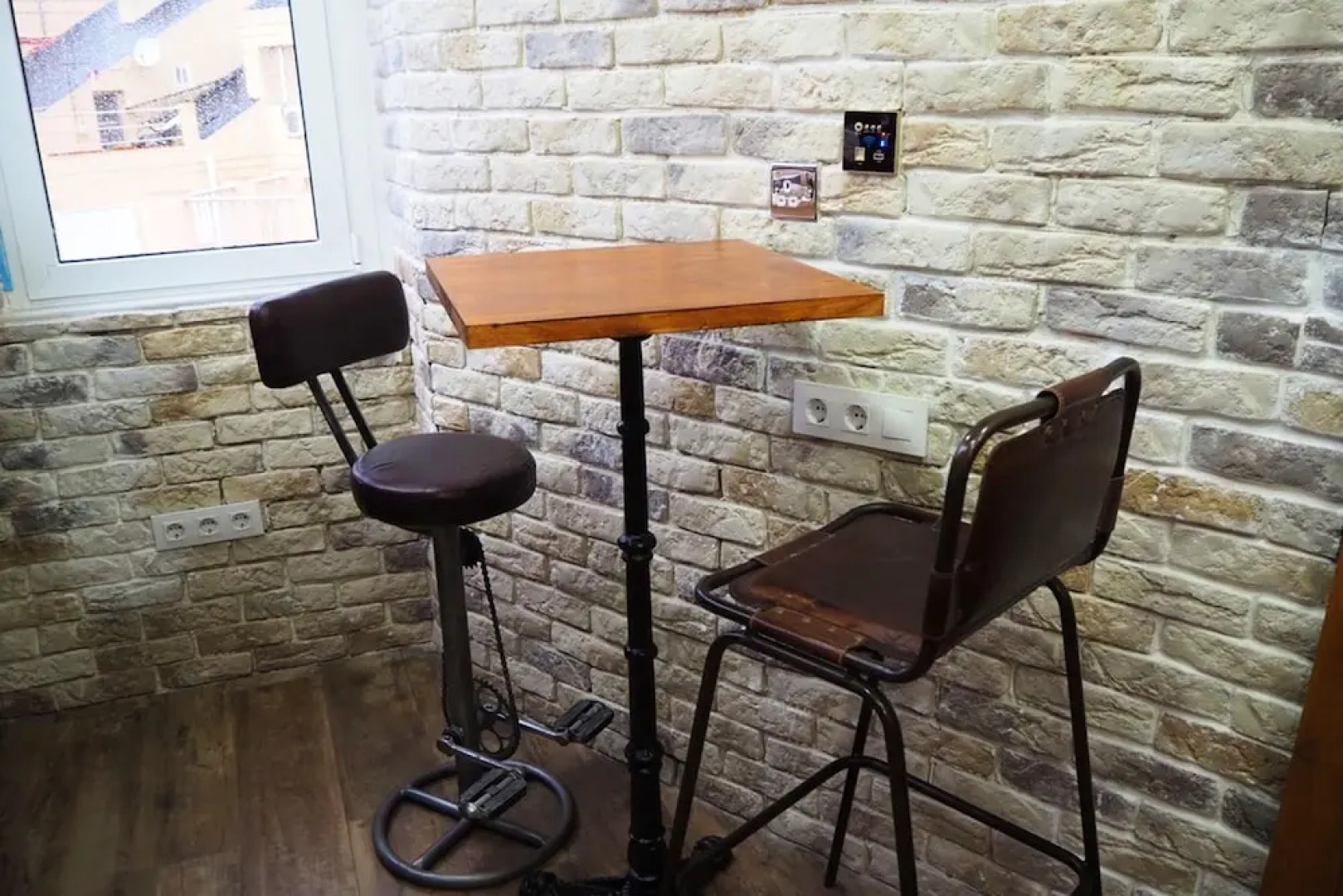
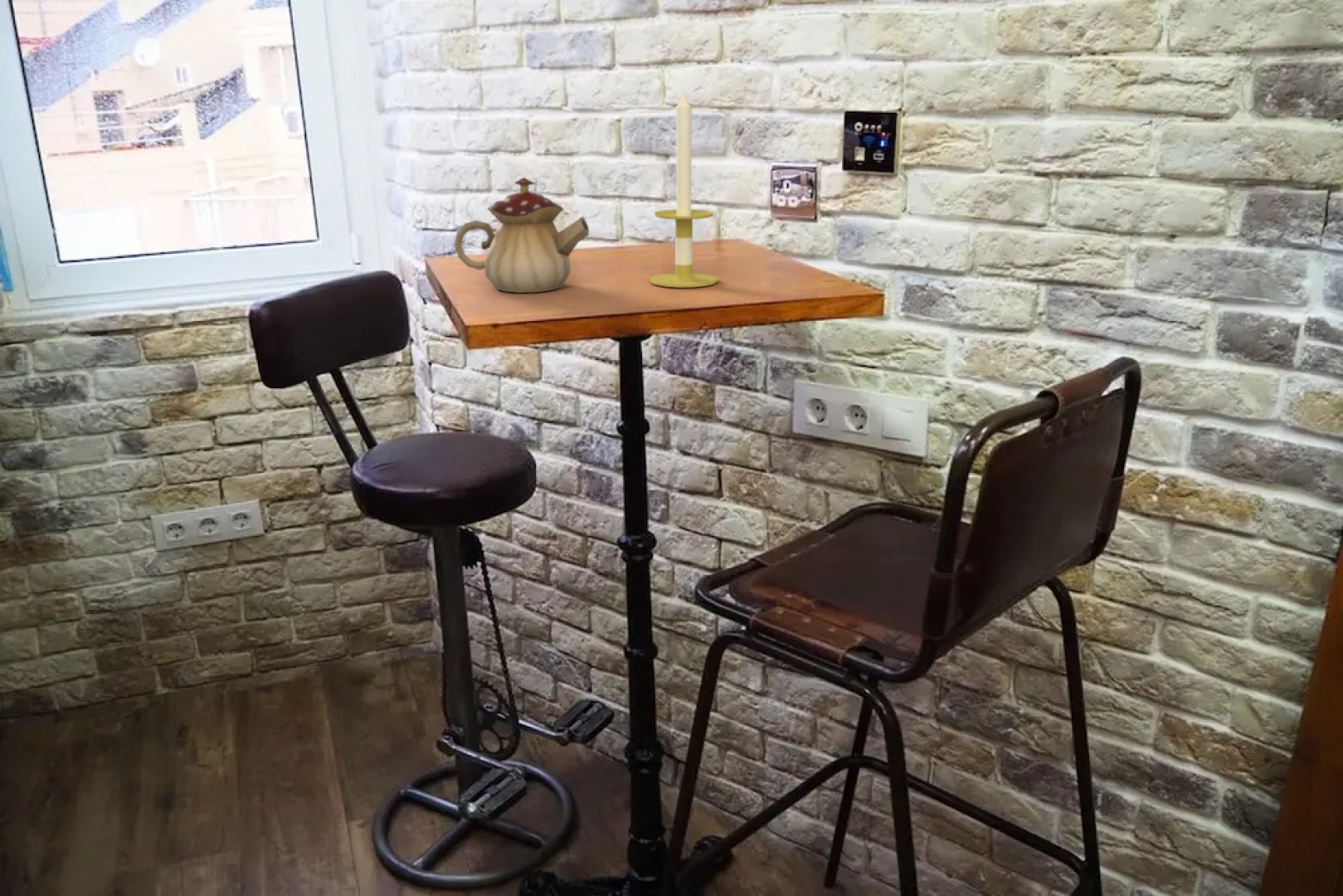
+ teapot (520, 232)
+ candle (684, 187)
